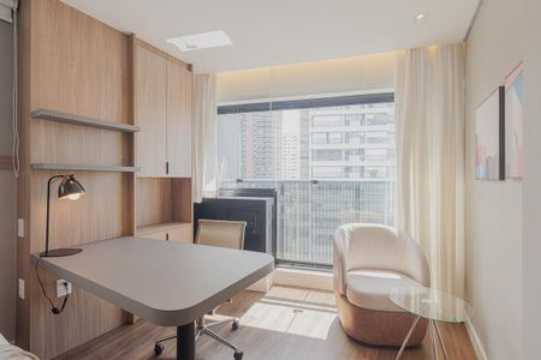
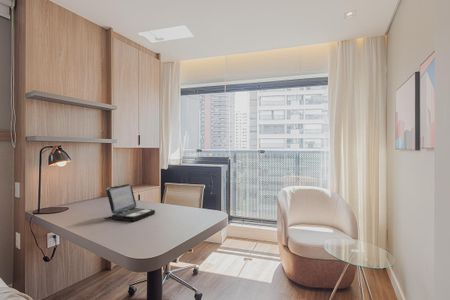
+ laptop (130, 201)
